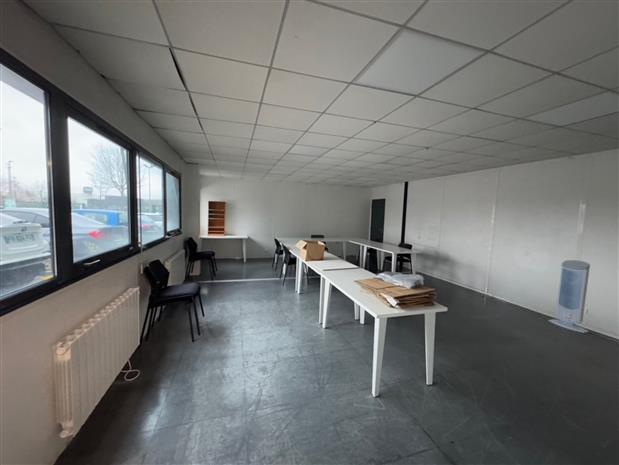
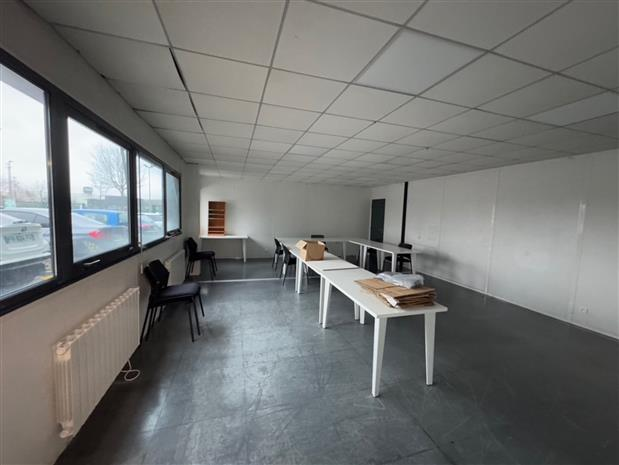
- air purifier (571, 293)
